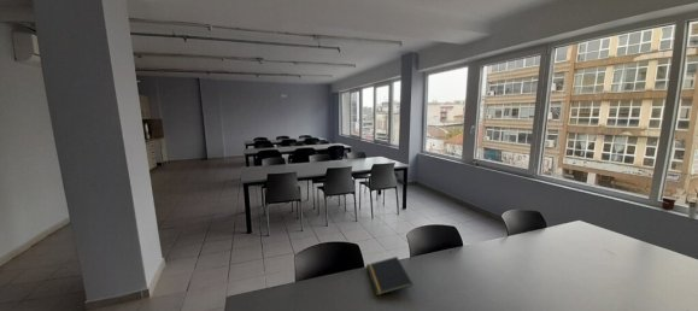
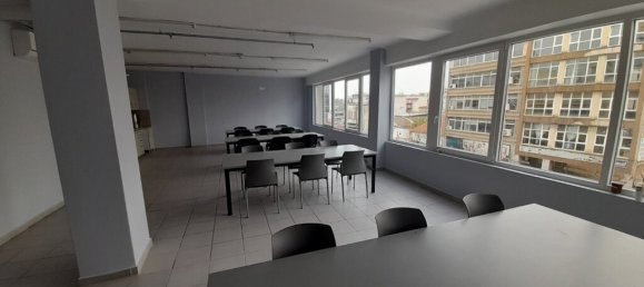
- notepad (387, 274)
